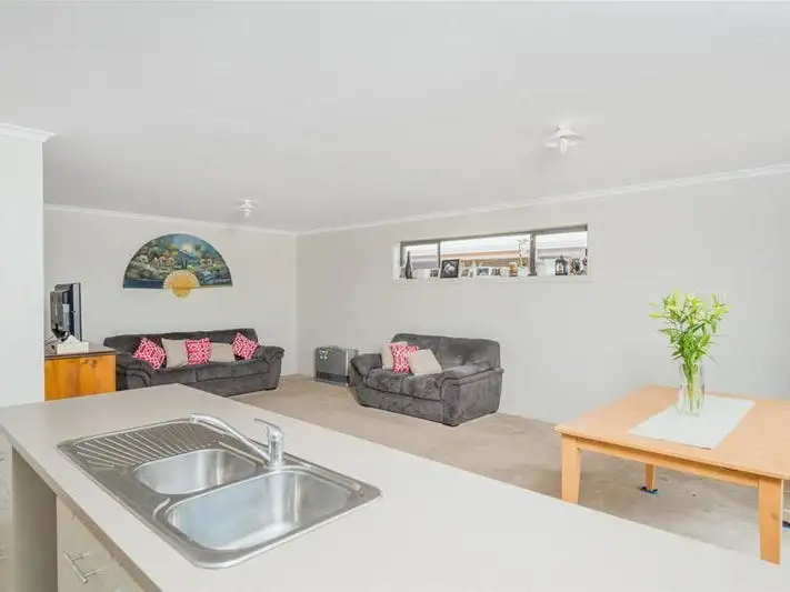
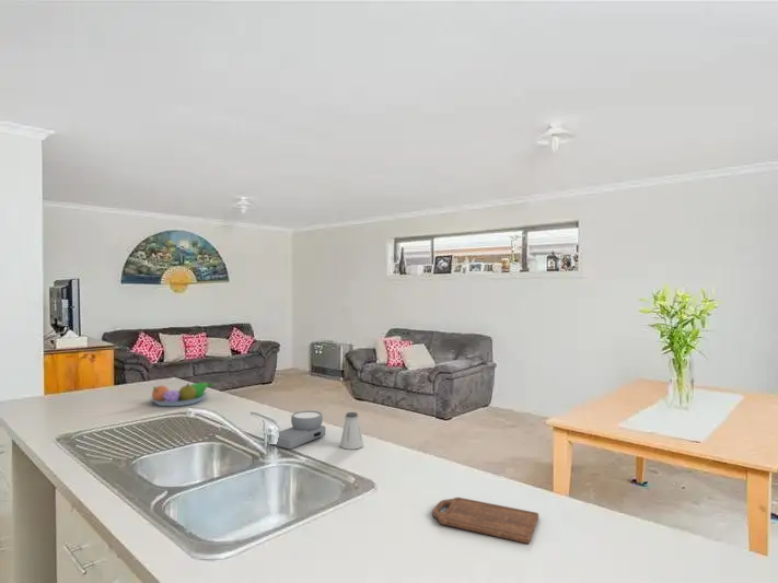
+ fruit bowl (181, 390)
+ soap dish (299, 428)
+ saltshaker (351, 429)
+ cutting board (483, 516)
